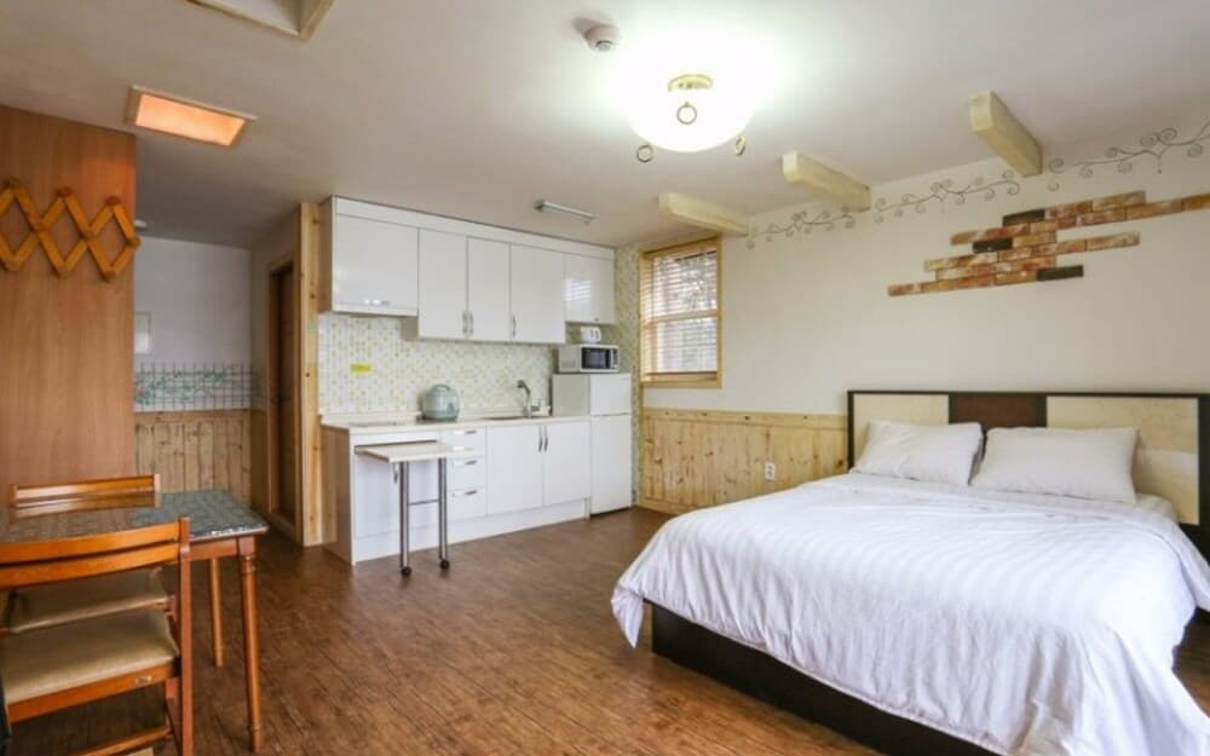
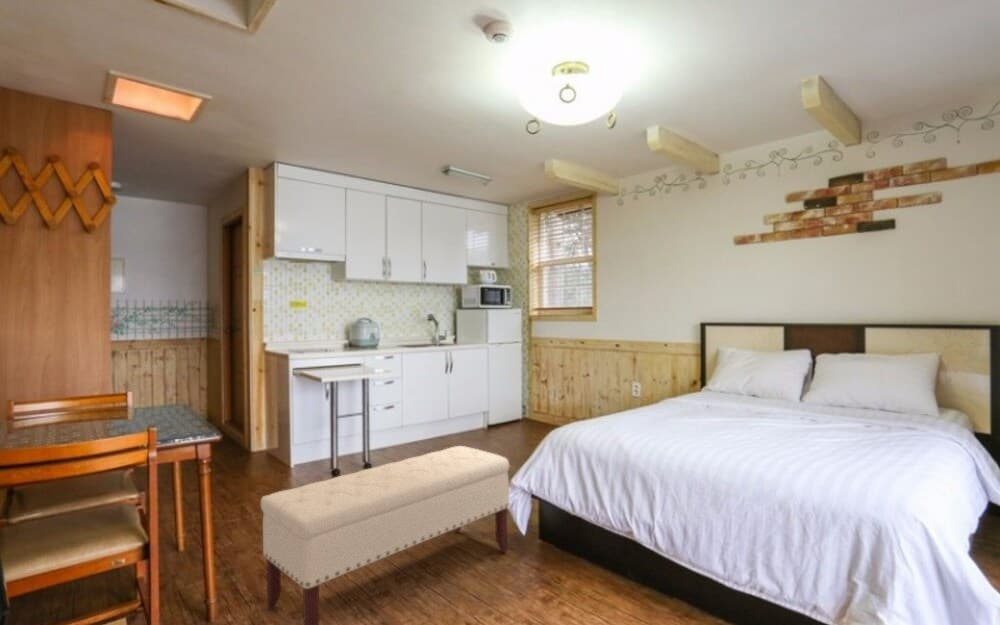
+ bench (398, 524)
